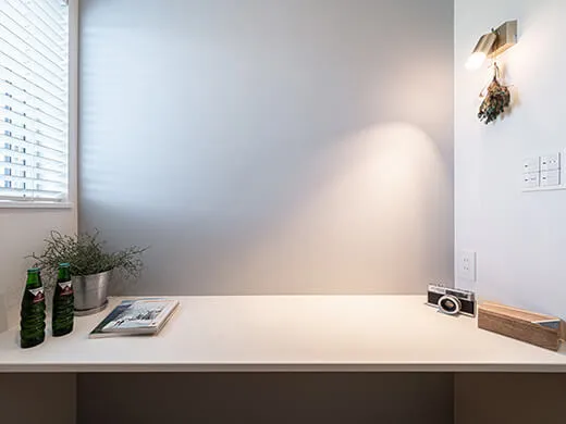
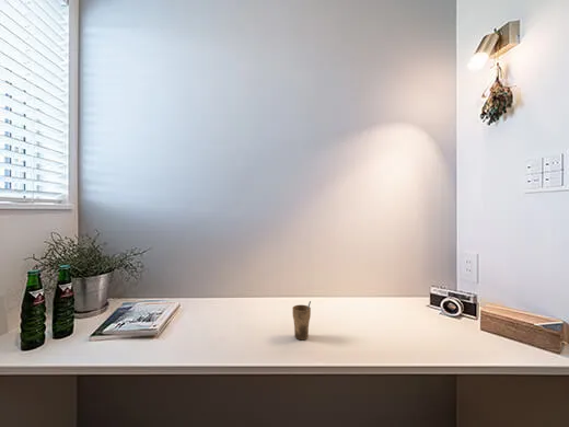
+ cup (301, 318)
